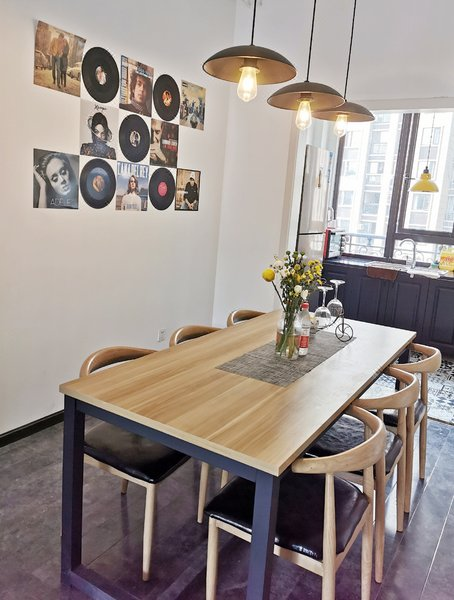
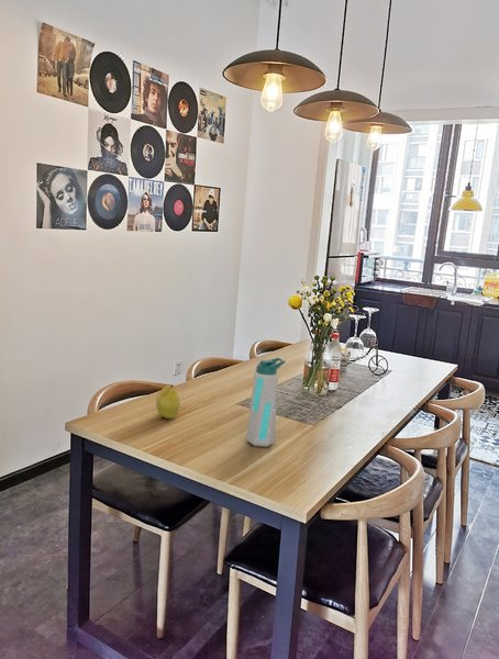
+ water bottle (265, 401)
+ fruit (168, 401)
